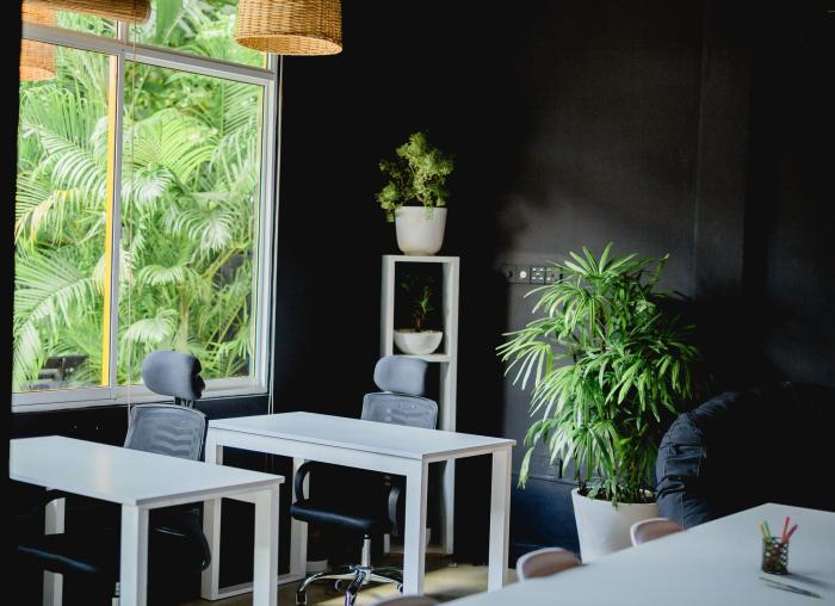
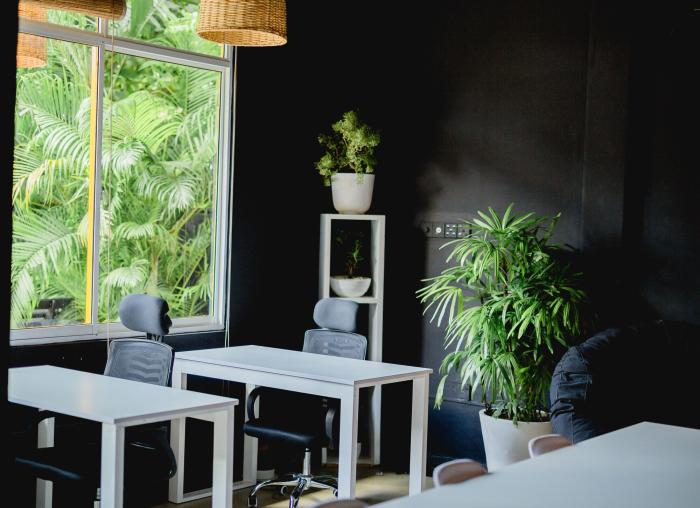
- pen (787, 586)
- pen holder (774, 543)
